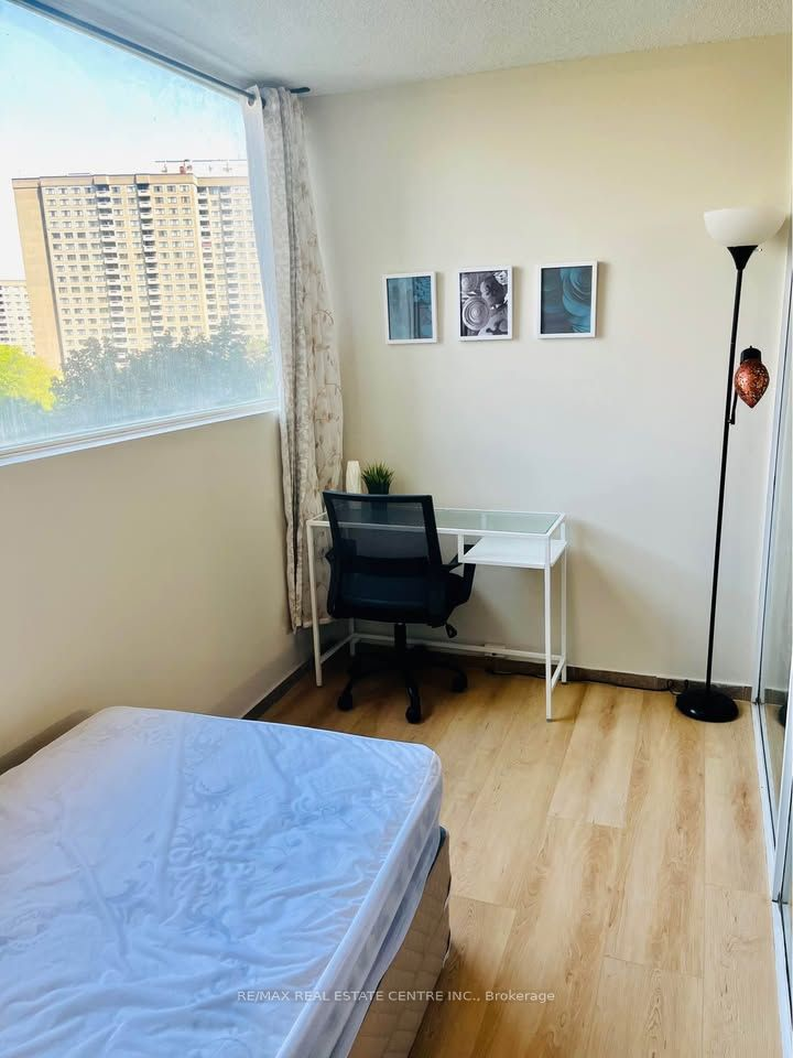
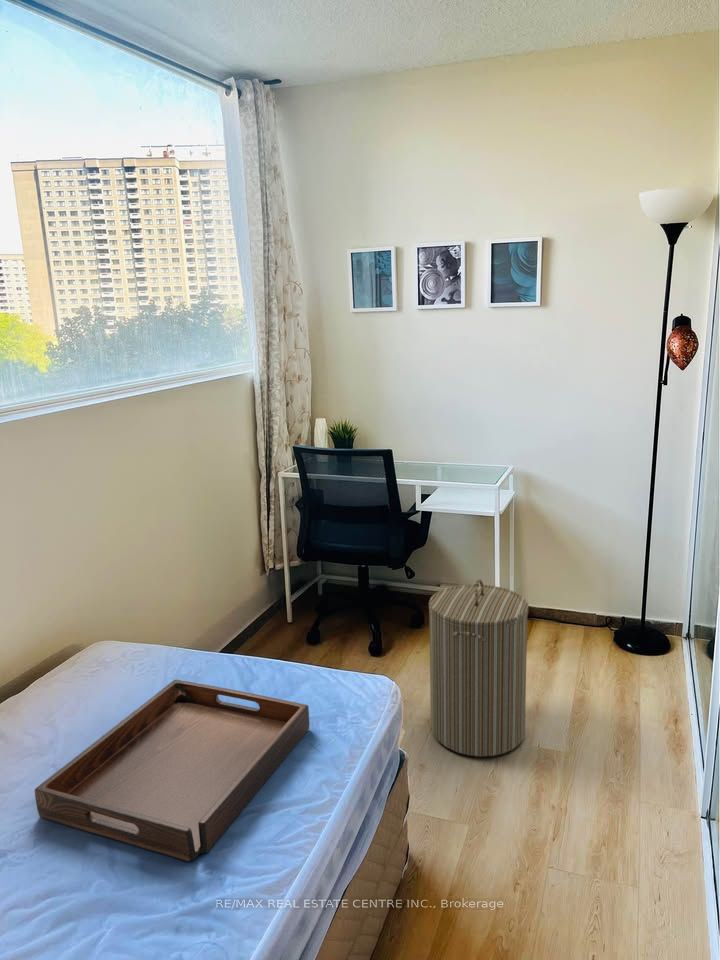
+ laundry hamper (477, 657)
+ serving tray (184, 755)
